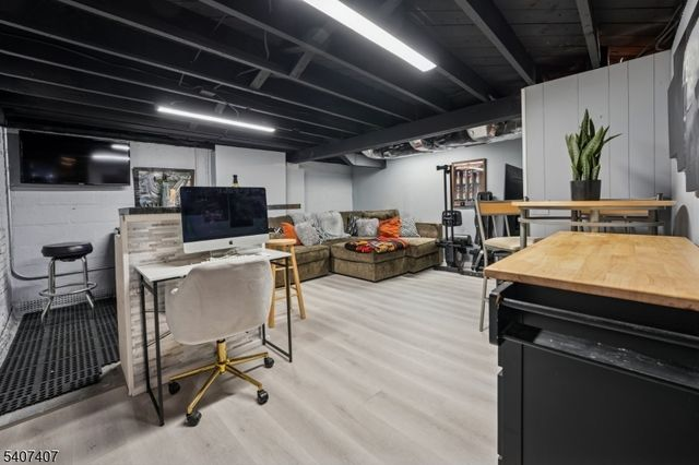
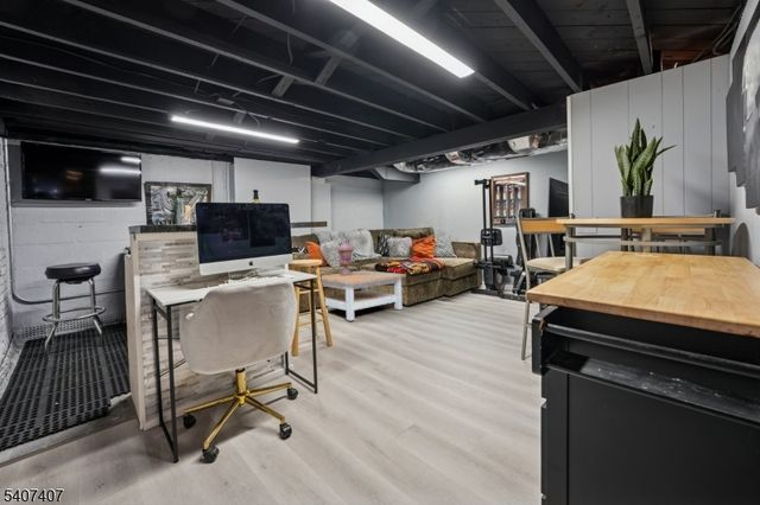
+ coffee table (357, 292)
+ decorative urn (344, 256)
